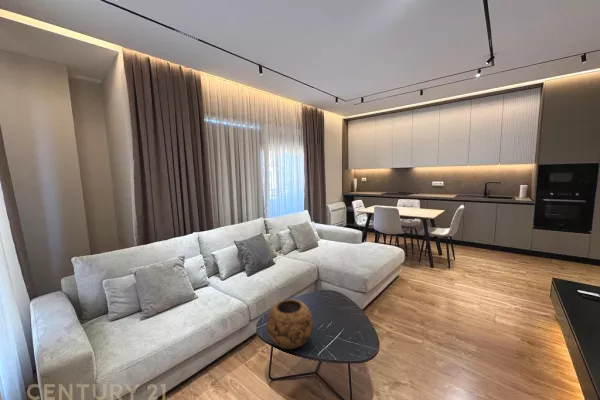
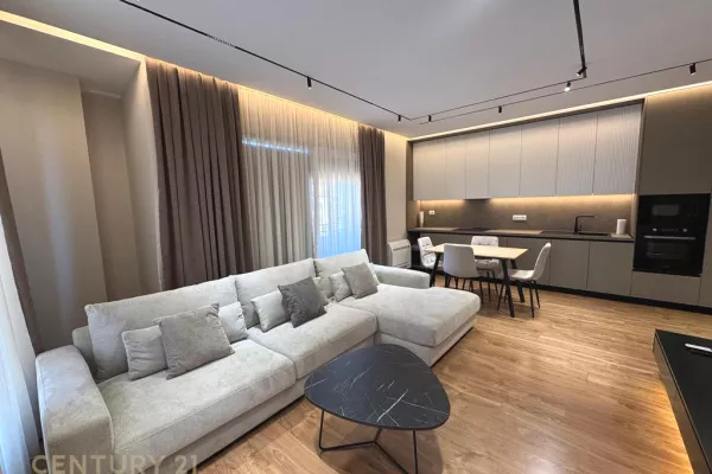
- decorative bowl (289, 323)
